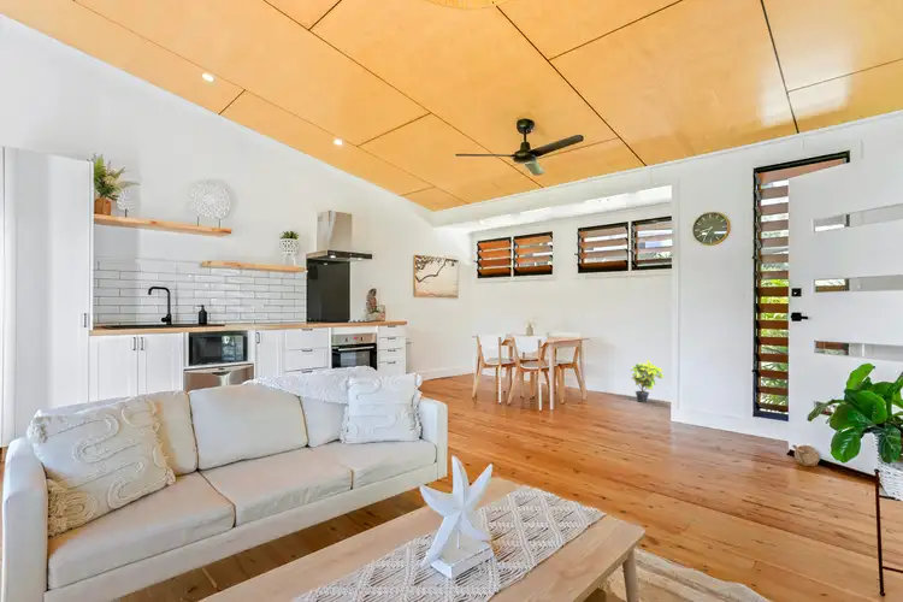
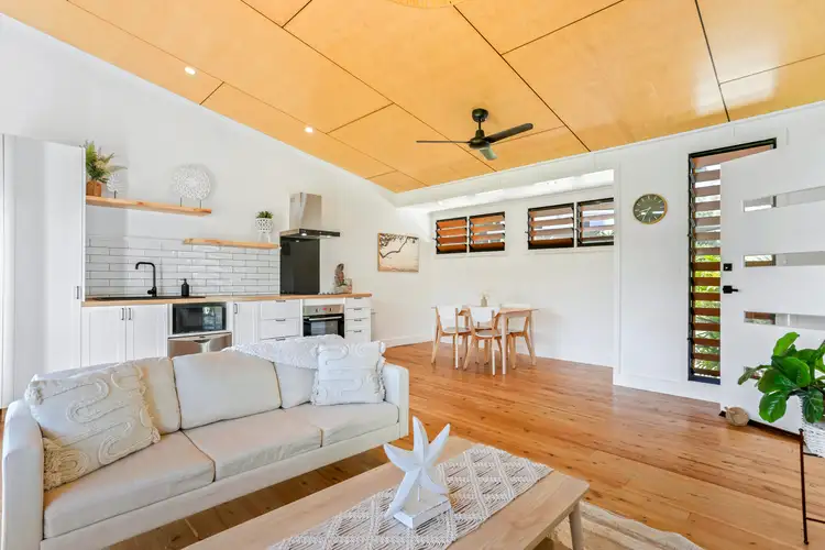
- potted plant (644, 380)
